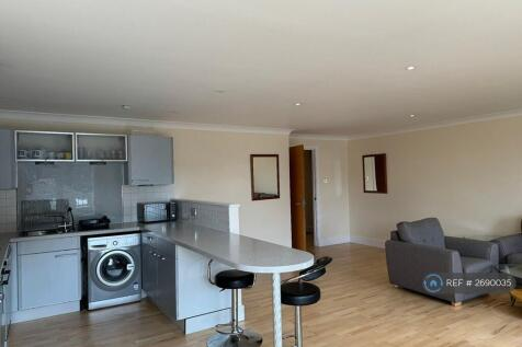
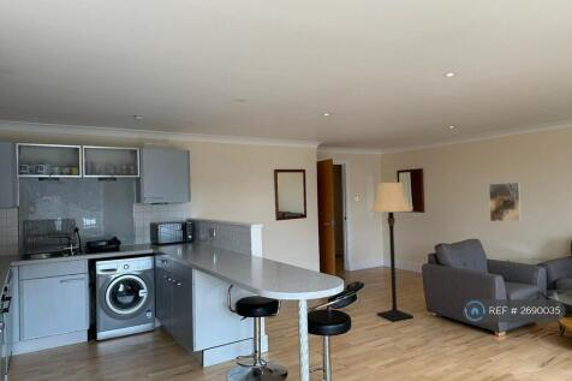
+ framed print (504, 202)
+ lamp (392, 249)
